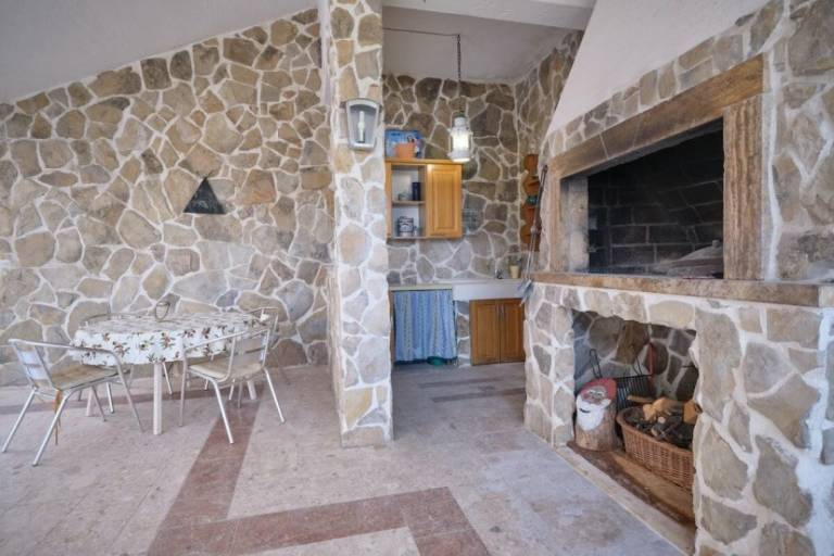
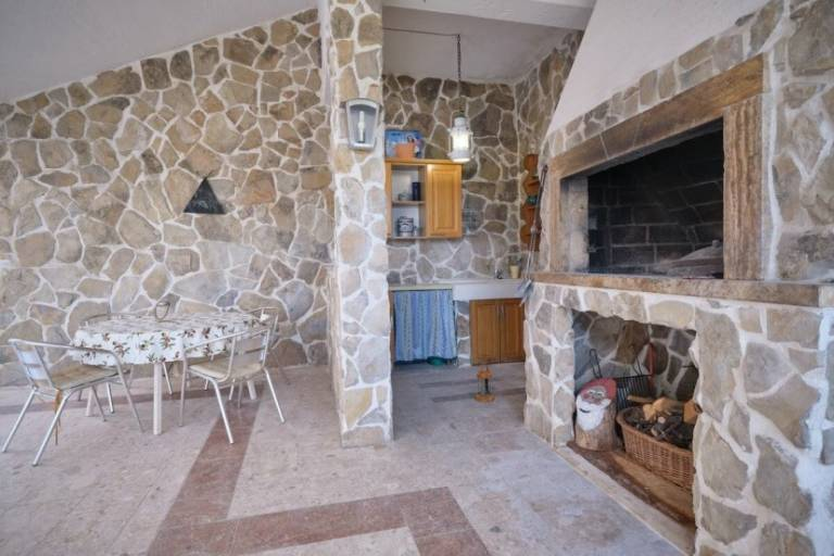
+ lantern (484, 380)
